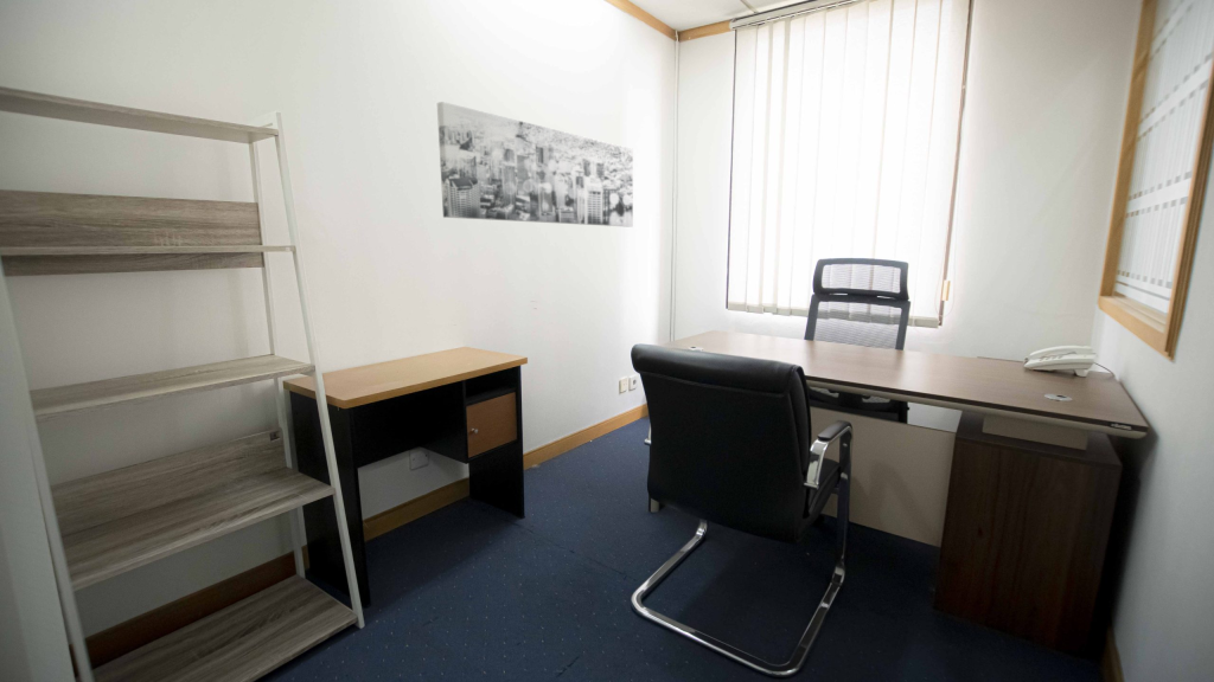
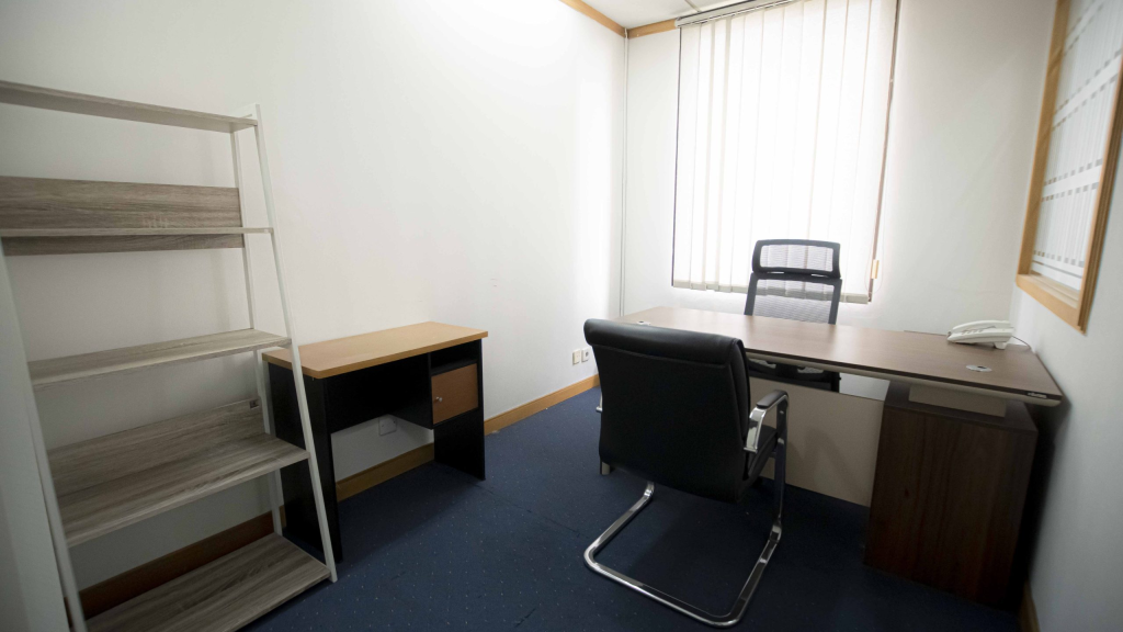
- wall art (554, 176)
